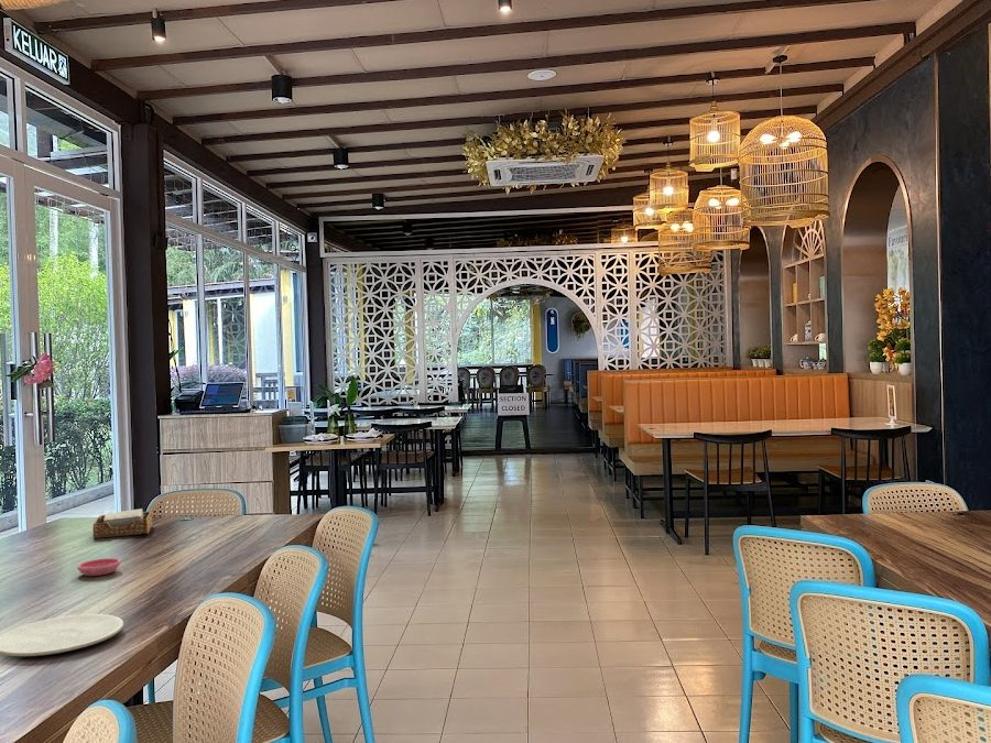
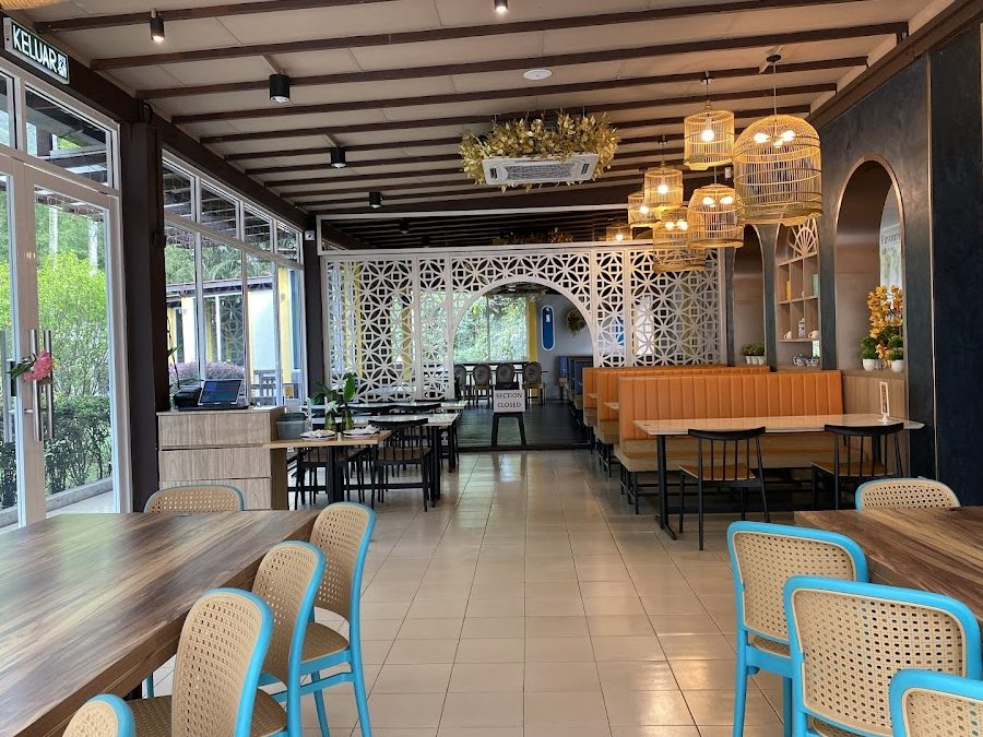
- napkin holder (123, 522)
- saucer (99, 567)
- plate (59, 635)
